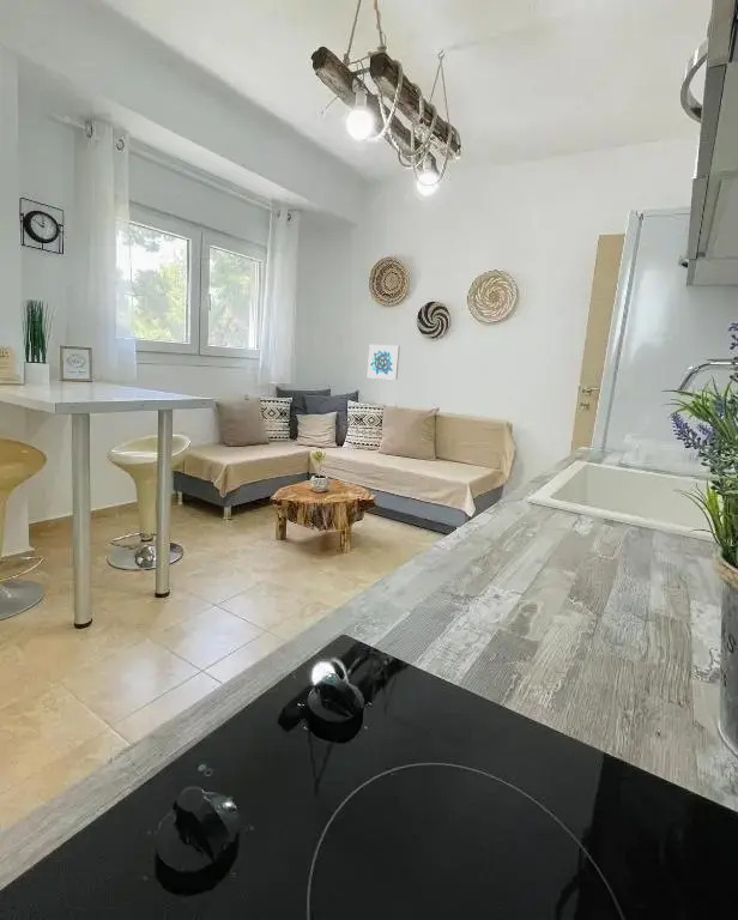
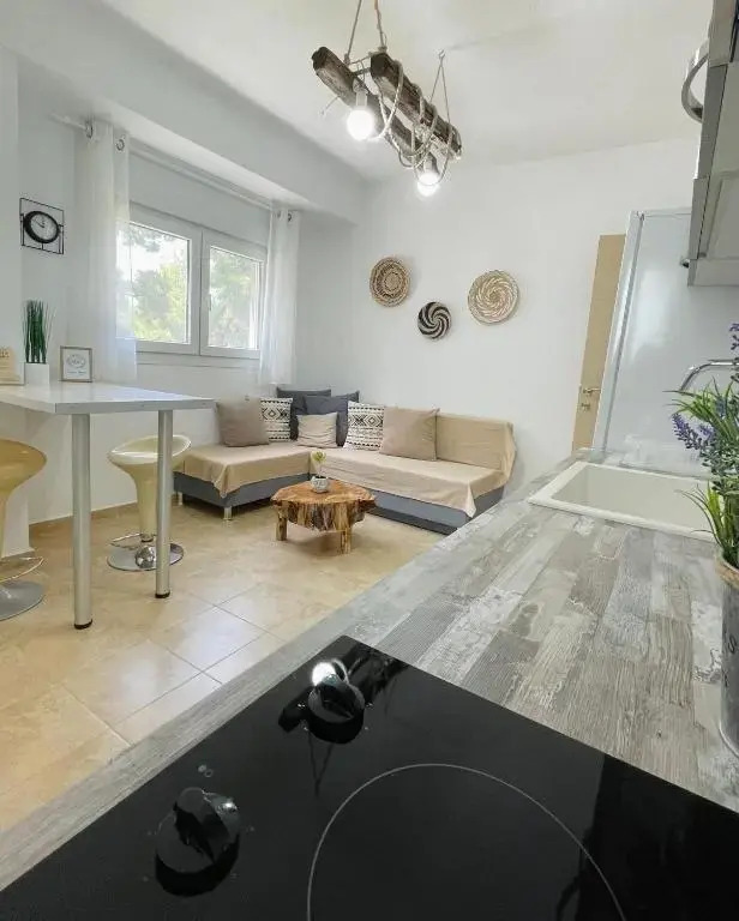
- wall art (382, 362)
